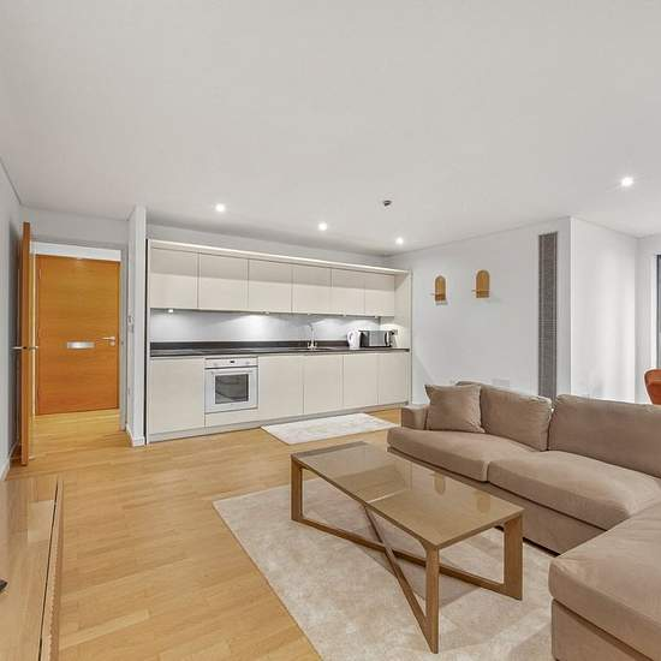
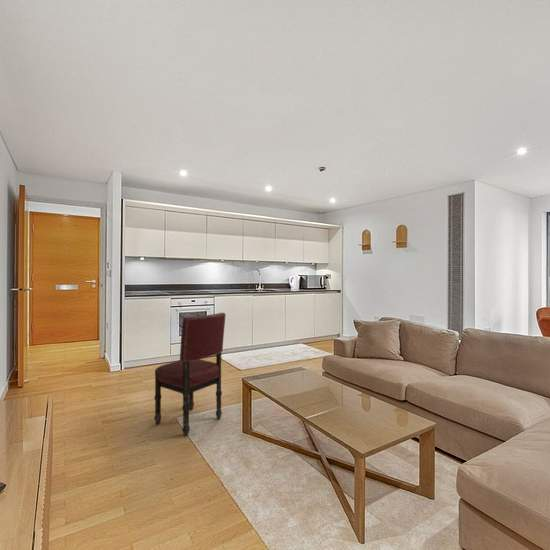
+ dining chair (190, 367)
